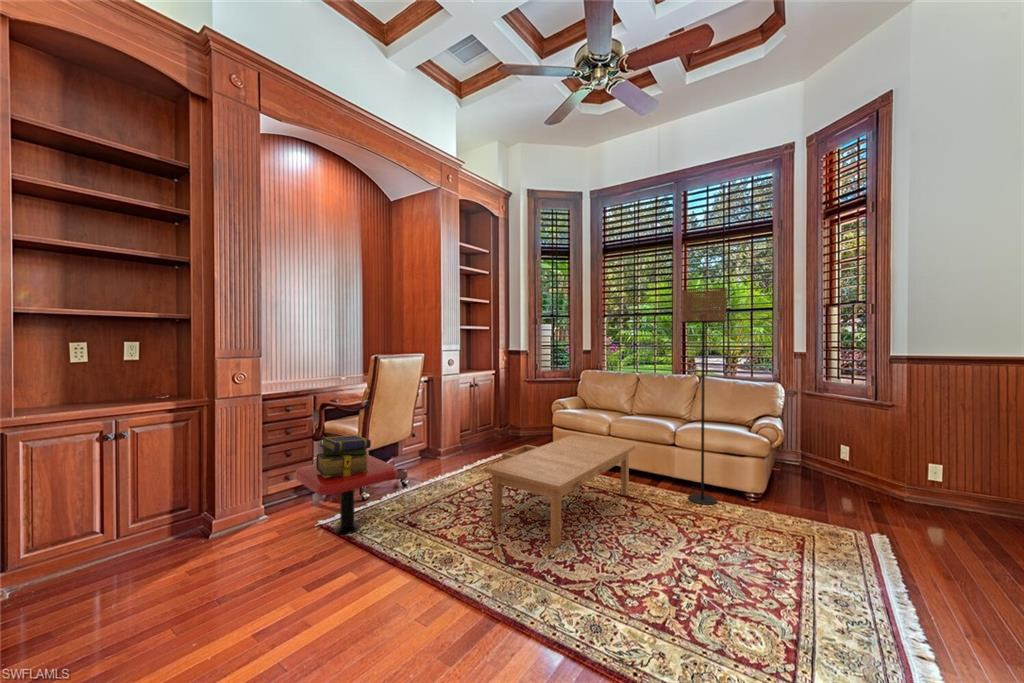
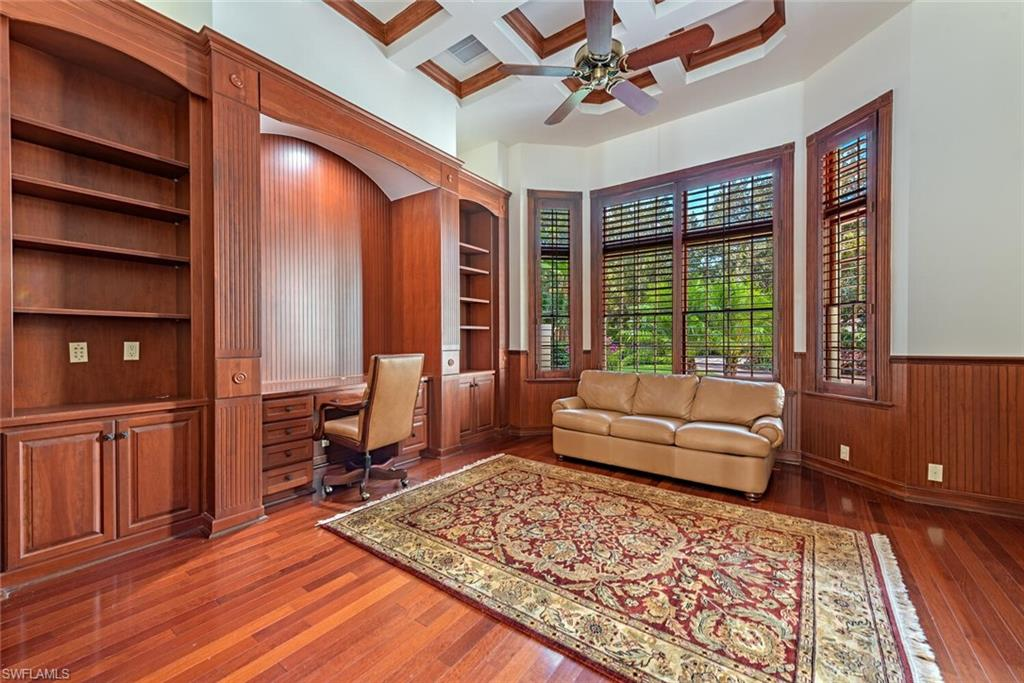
- coffee table (566, 481)
- floor lamp (702, 395)
- stack of books (344, 453)
- pedestal table (347, 498)
